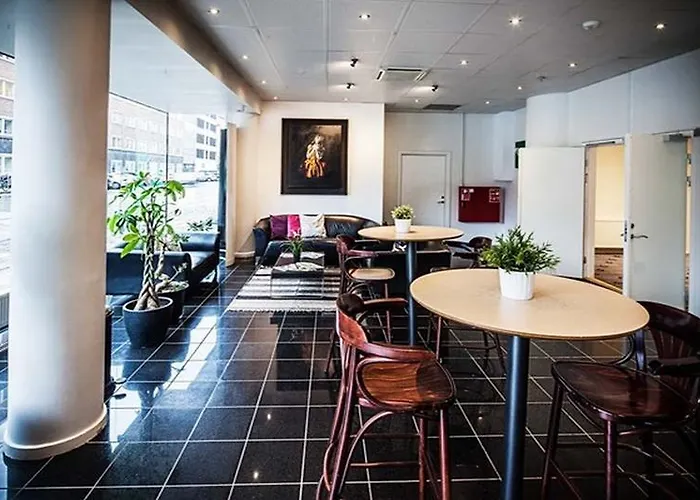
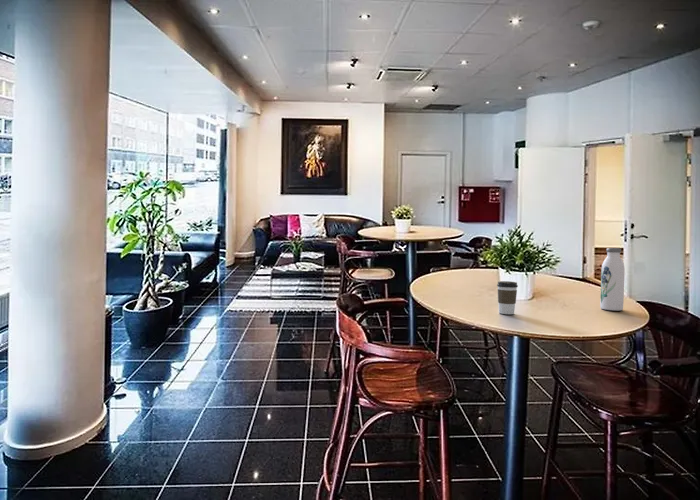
+ water bottle (612, 278)
+ coffee cup (506, 297)
